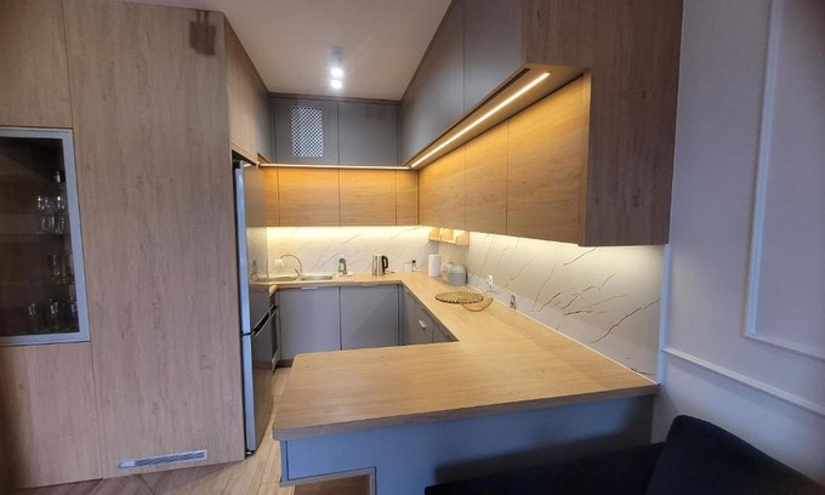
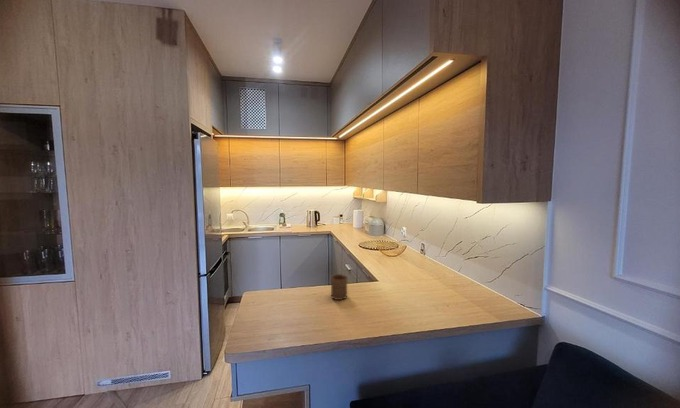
+ cup (339, 286)
